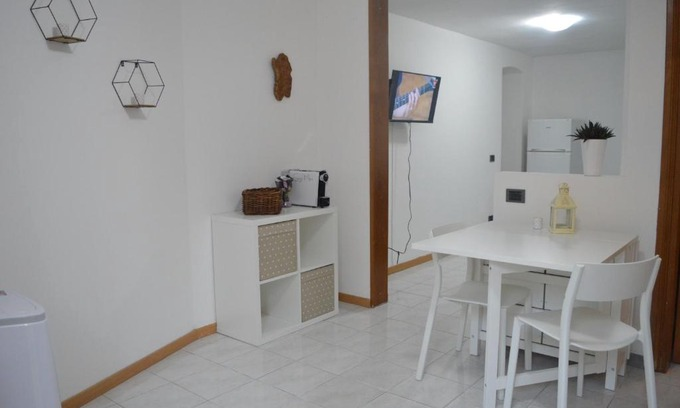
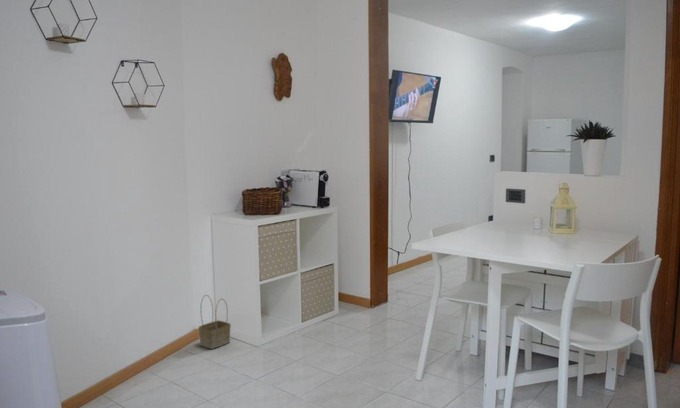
+ basket (214, 321)
